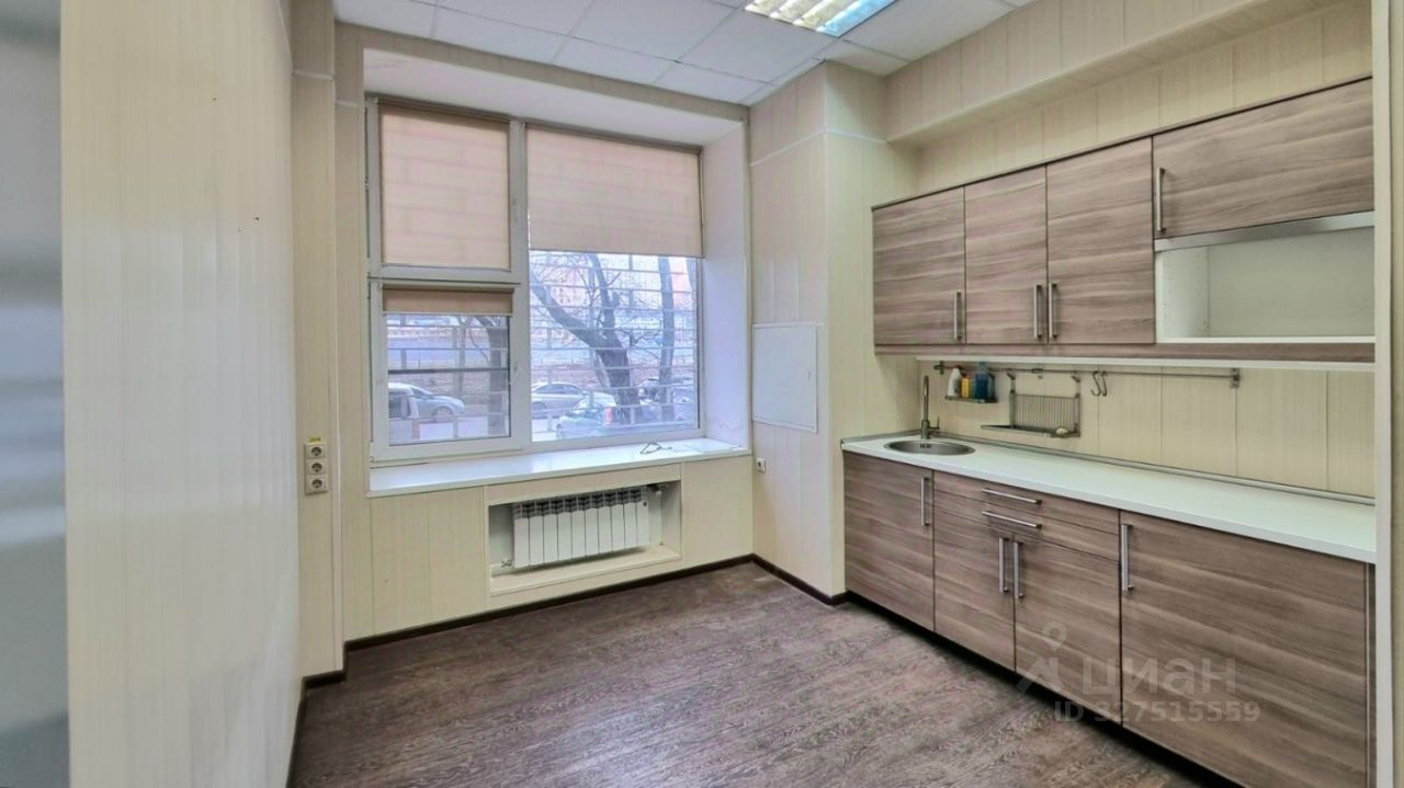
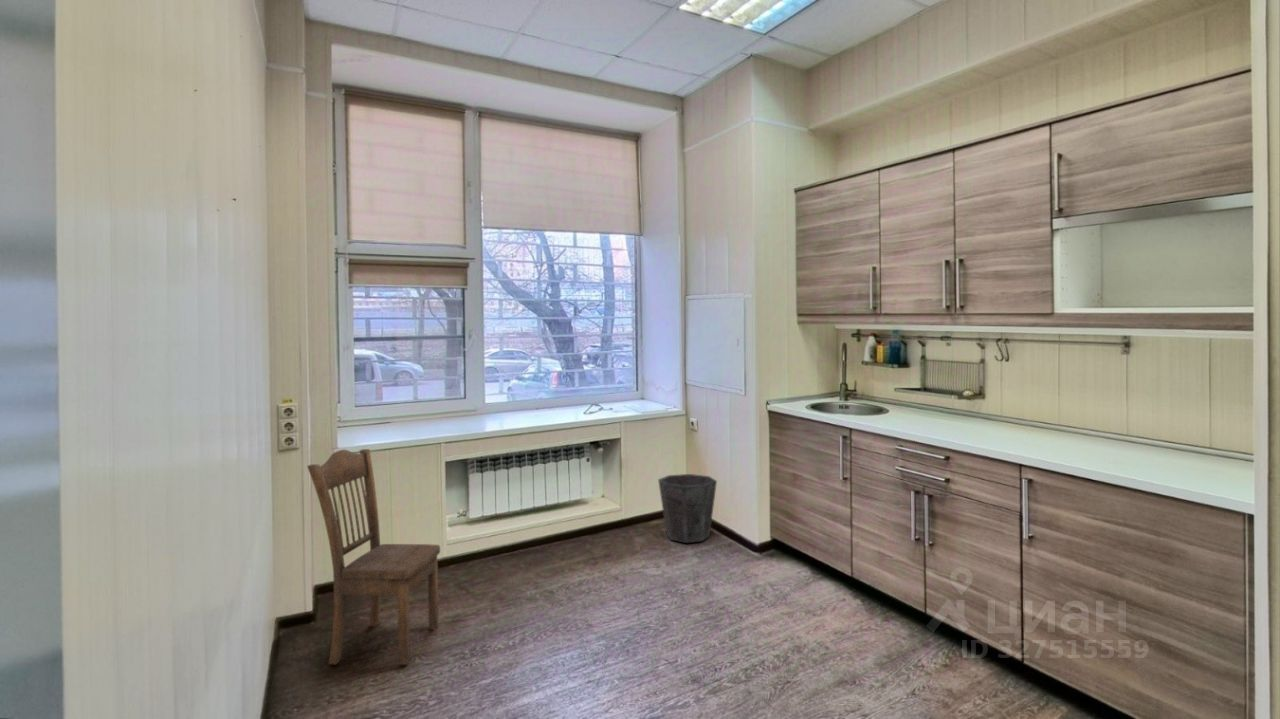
+ waste bin (687, 507)
+ dining chair (383, 547)
